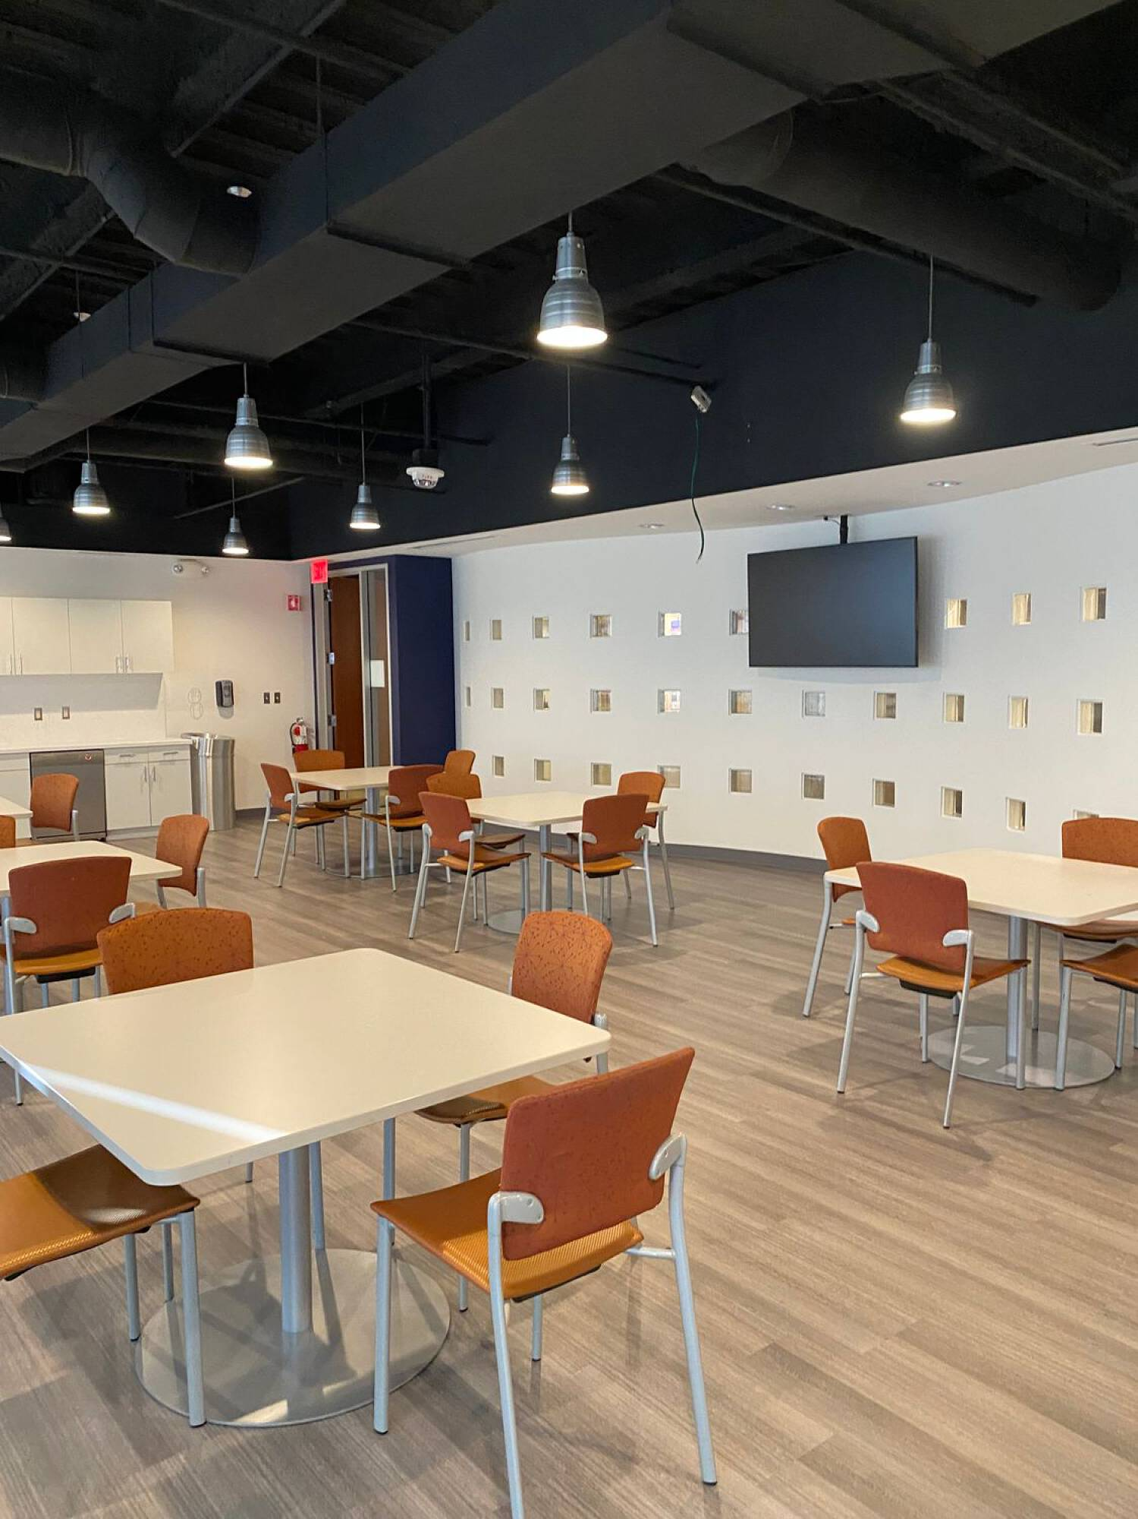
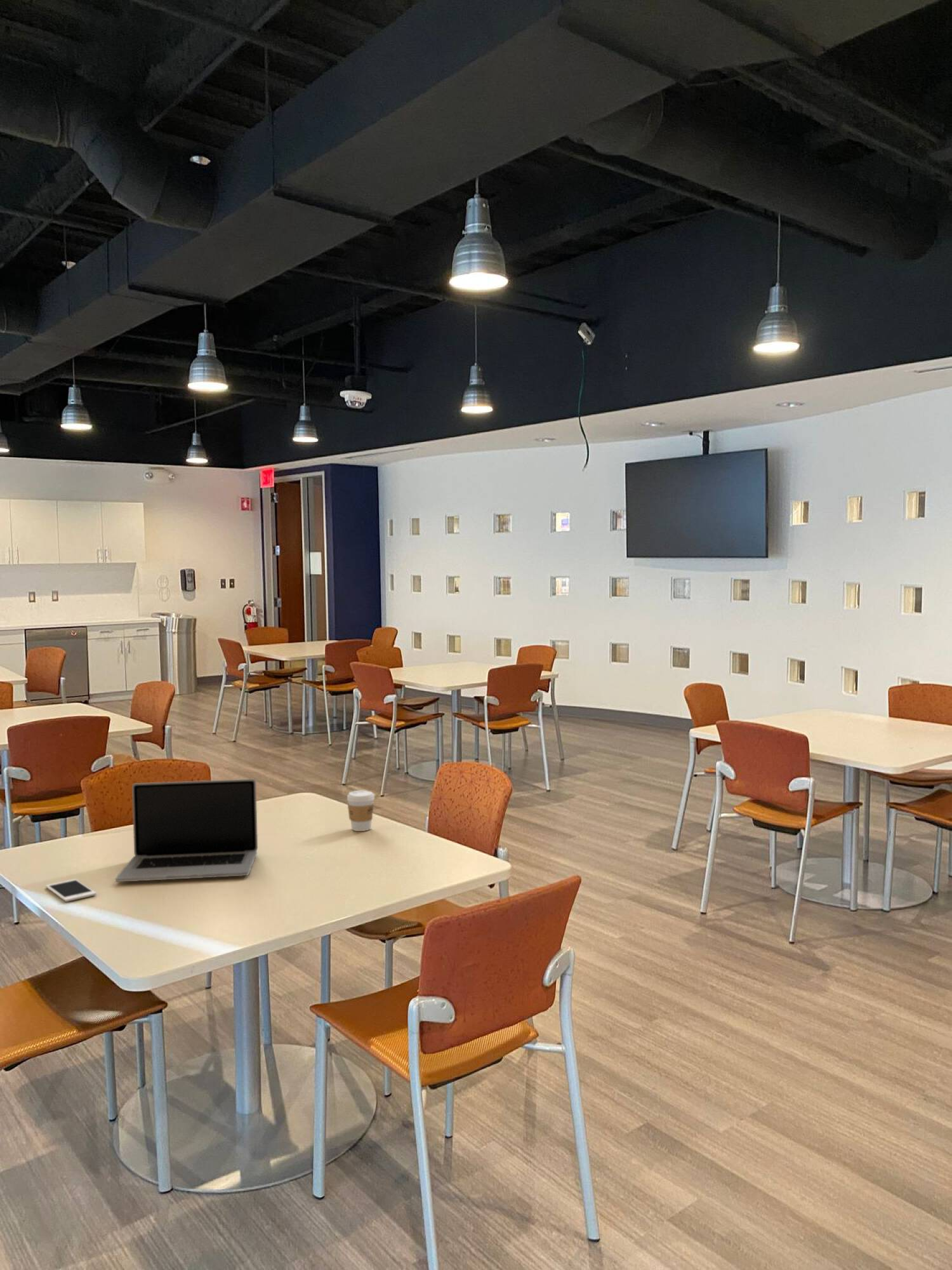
+ cell phone (70, 890)
+ laptop (188, 829)
+ coffee cup (360, 810)
